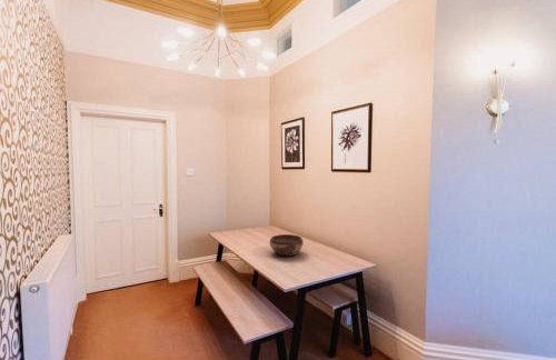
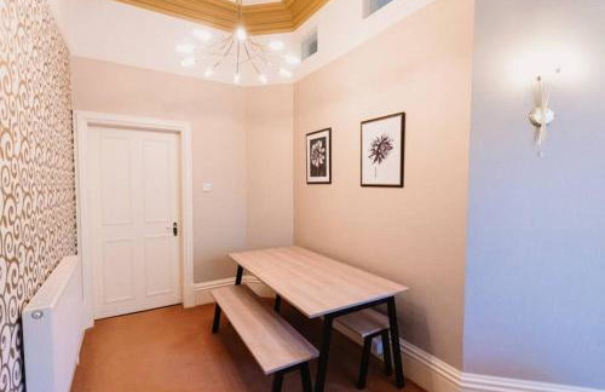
- decorative bowl (286, 244)
